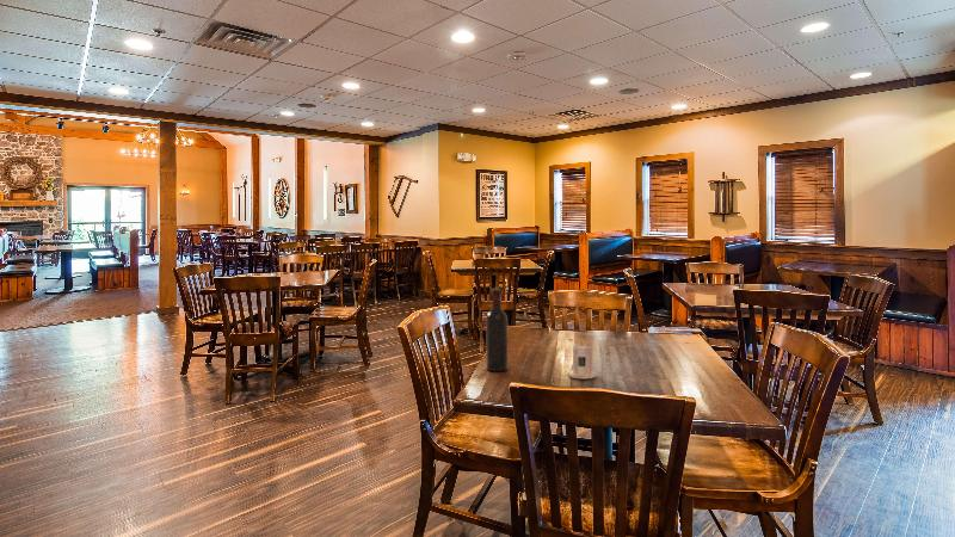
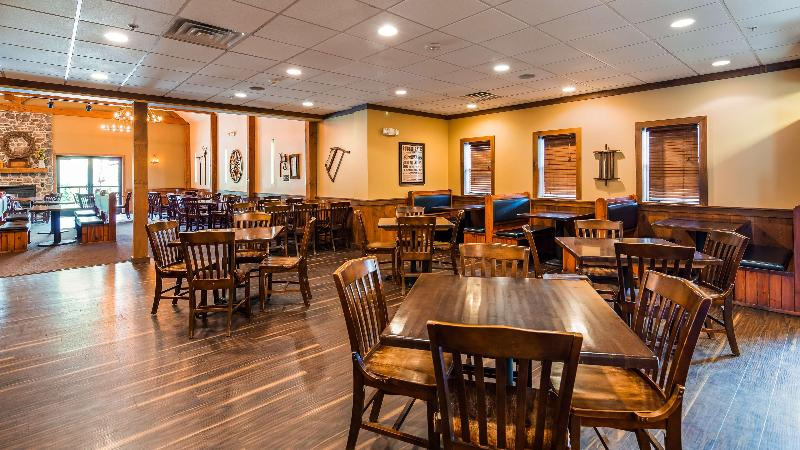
- candle (581, 358)
- wine bottle (497, 328)
